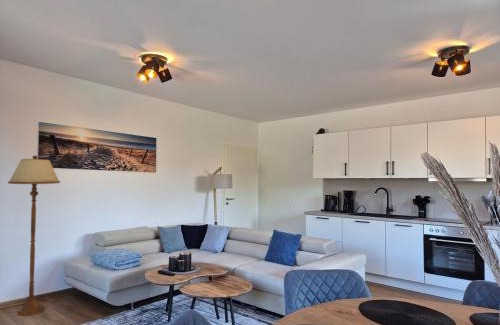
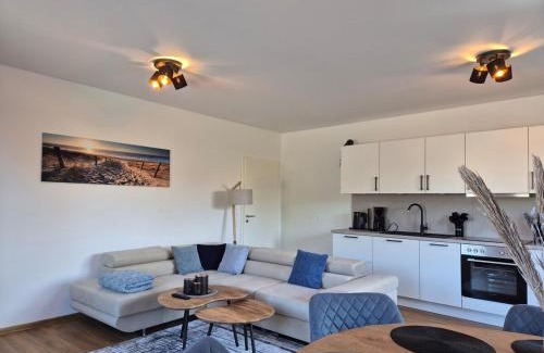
- floor lamp (33, 232)
